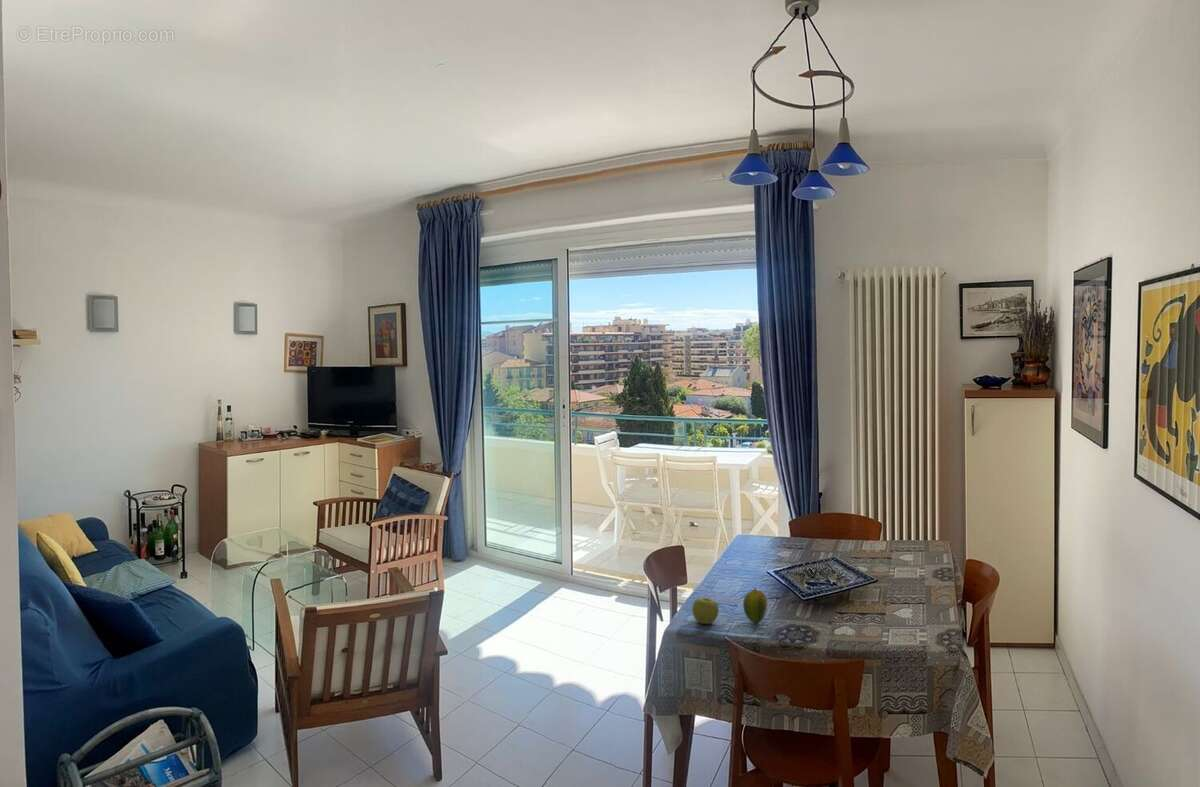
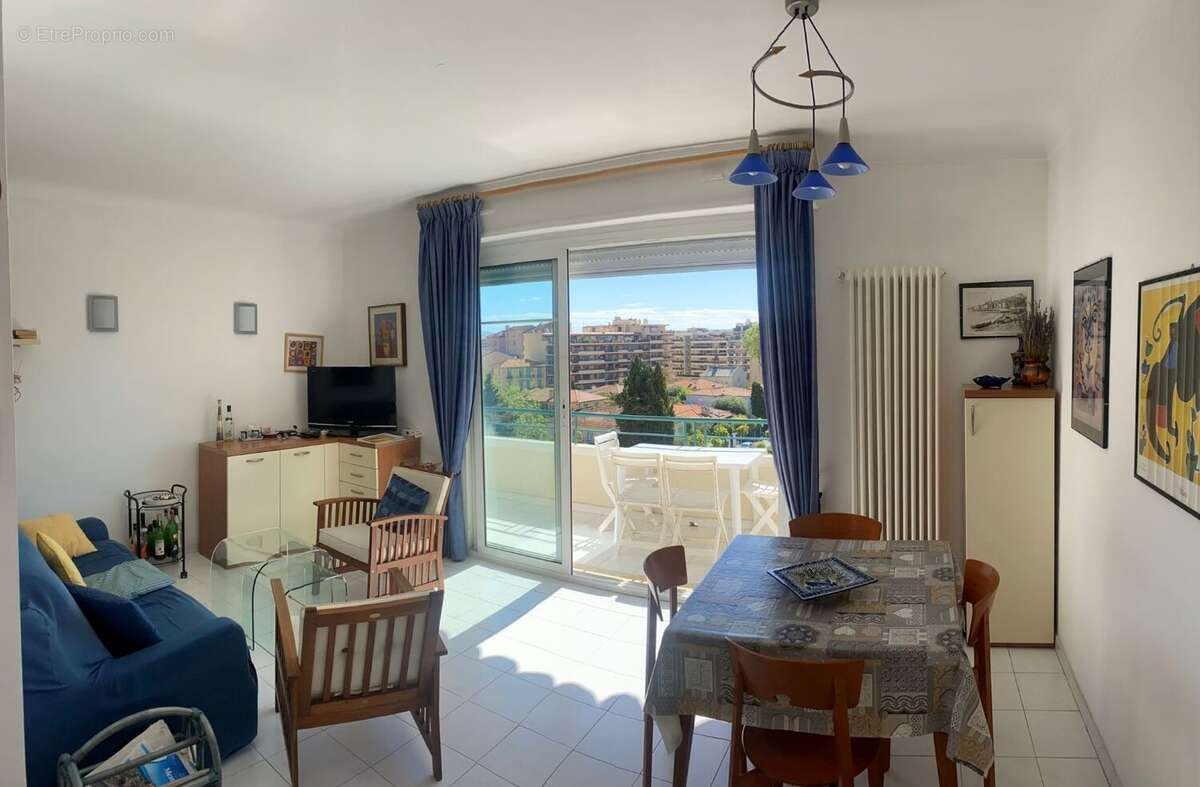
- fruit (755, 605)
- apple (705, 610)
